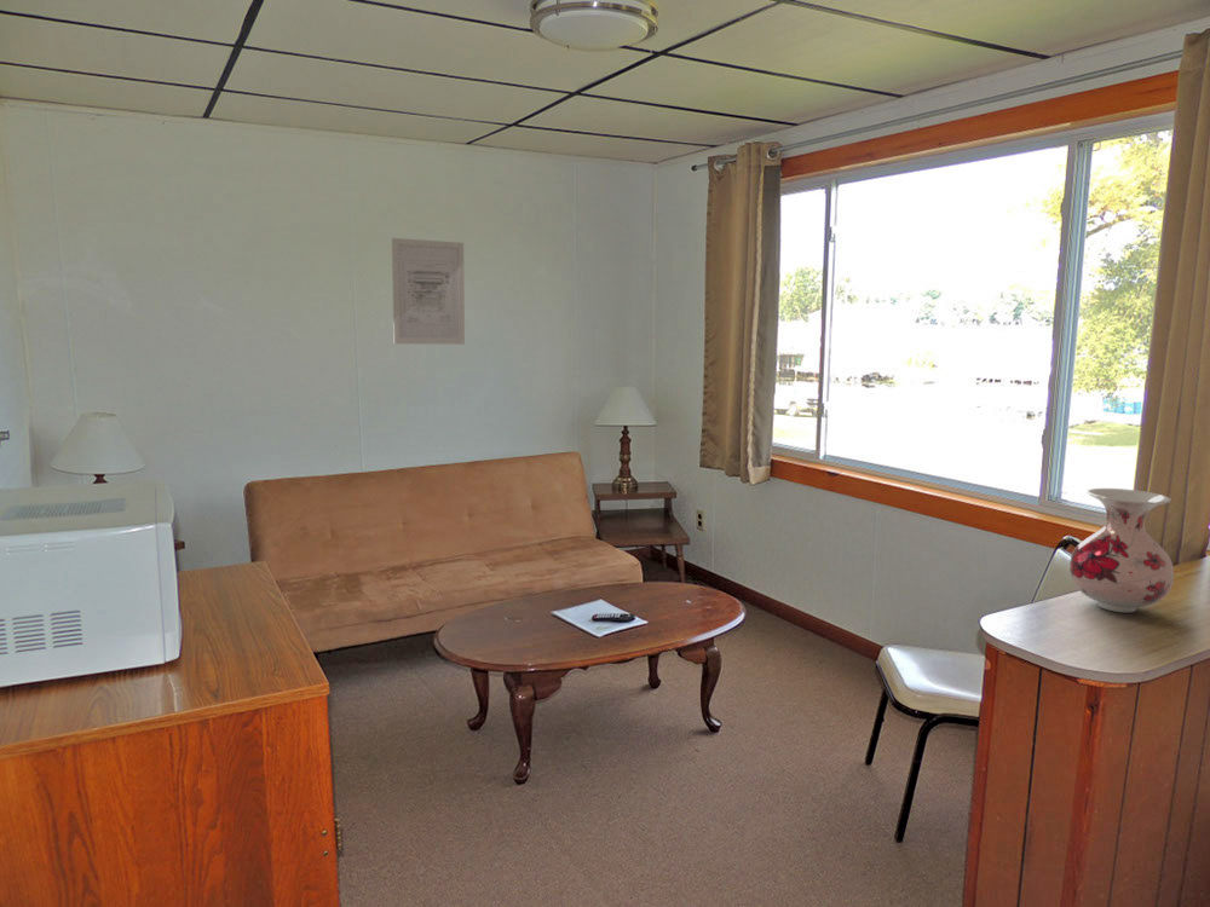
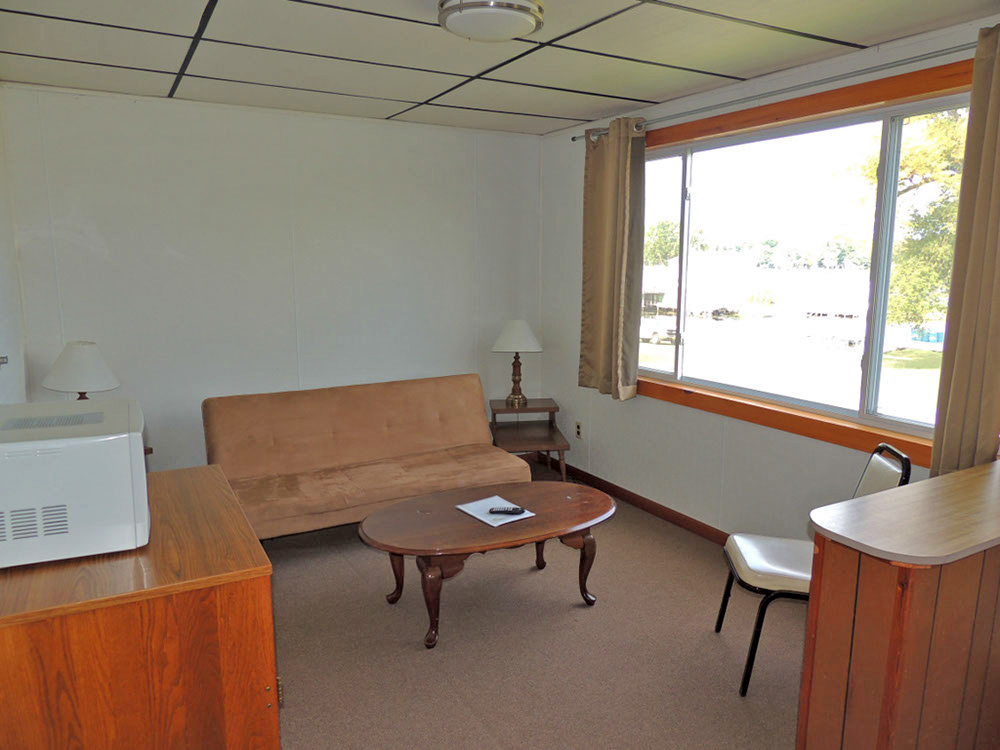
- vase (1122, 550)
- wall art (428, 293)
